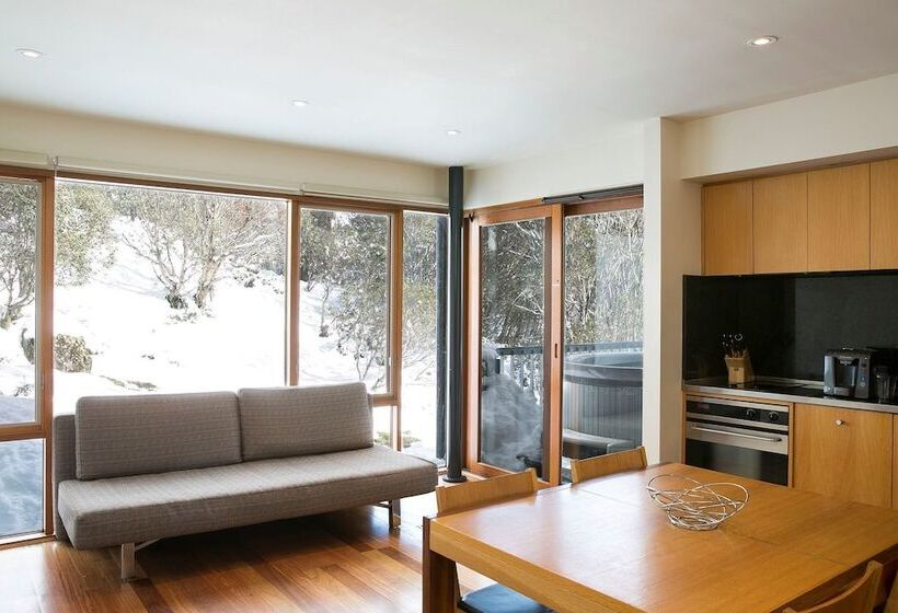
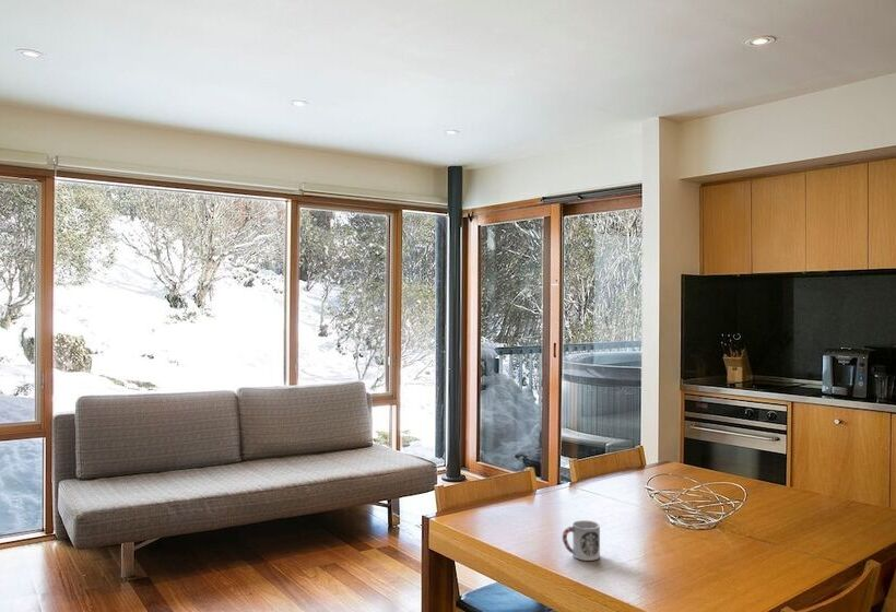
+ cup (580, 540)
